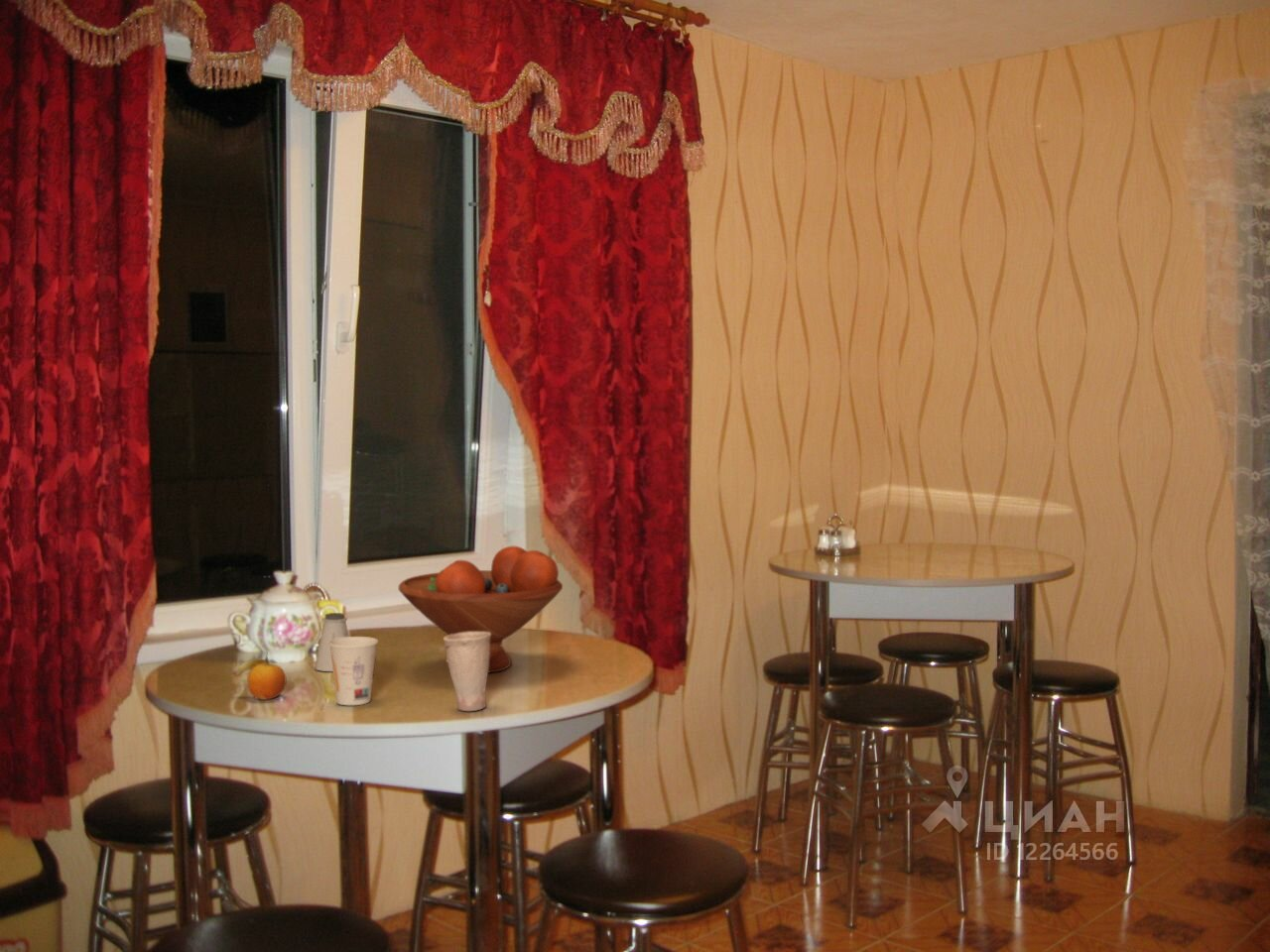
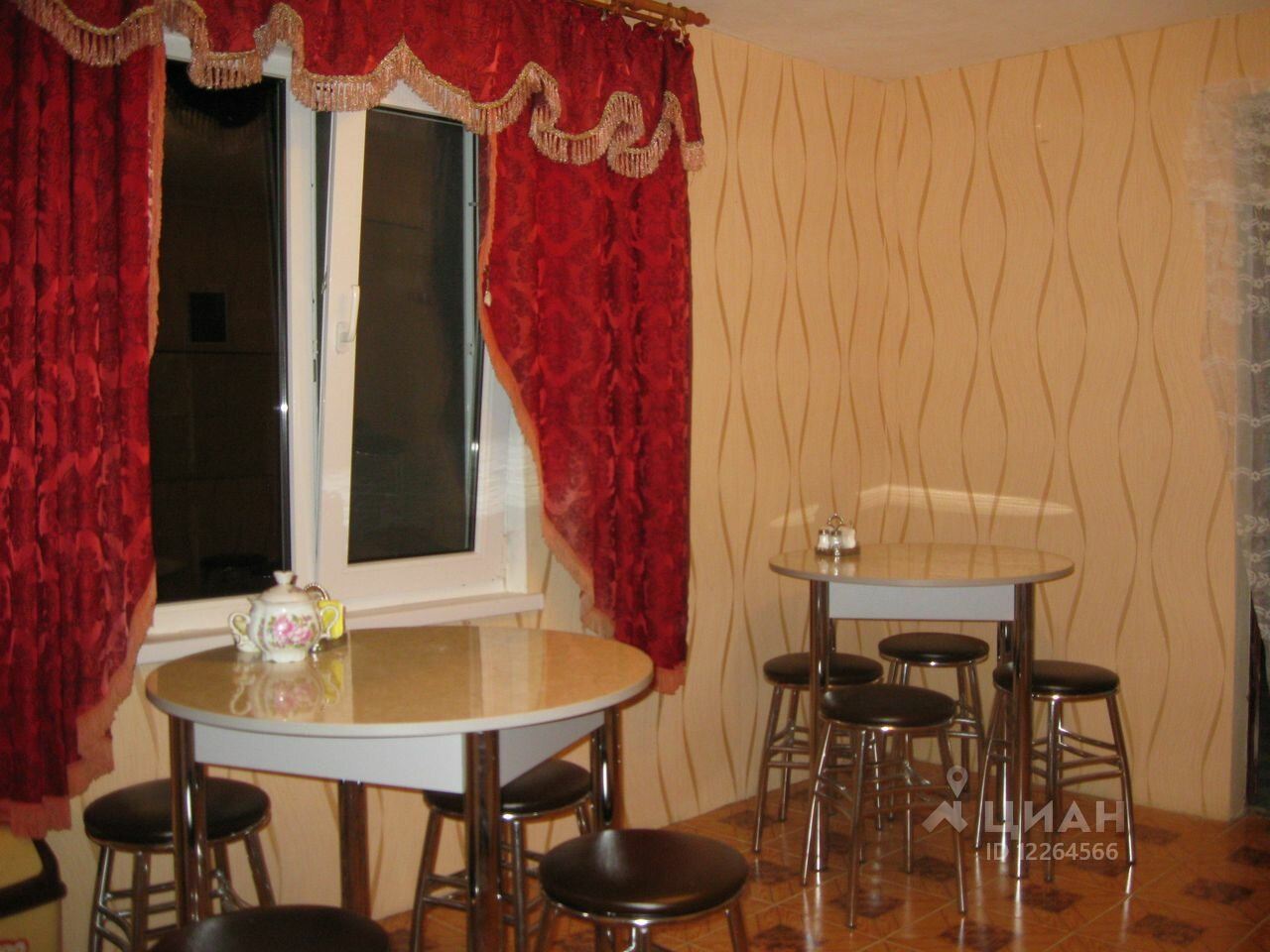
- fruit bowl (480, 608)
- cup (353, 670)
- fruit (257, 672)
- saltshaker (333, 639)
- cup (466, 669)
